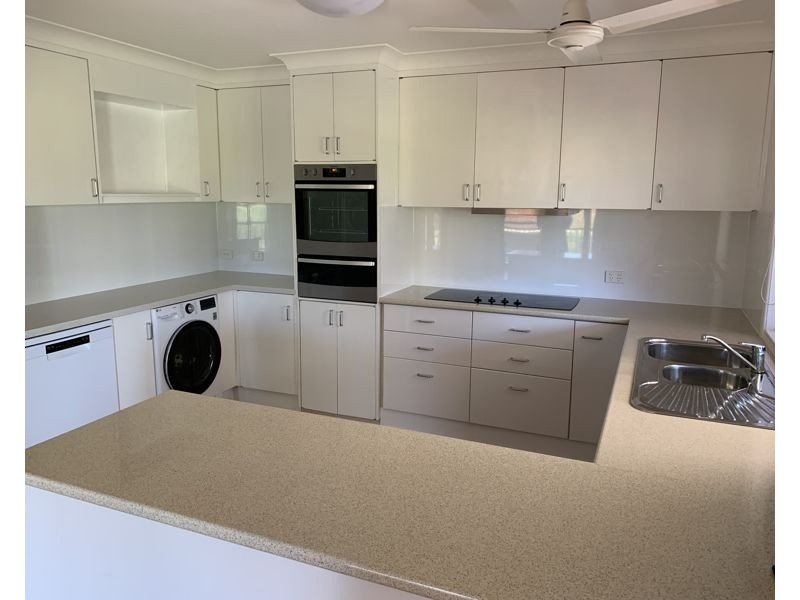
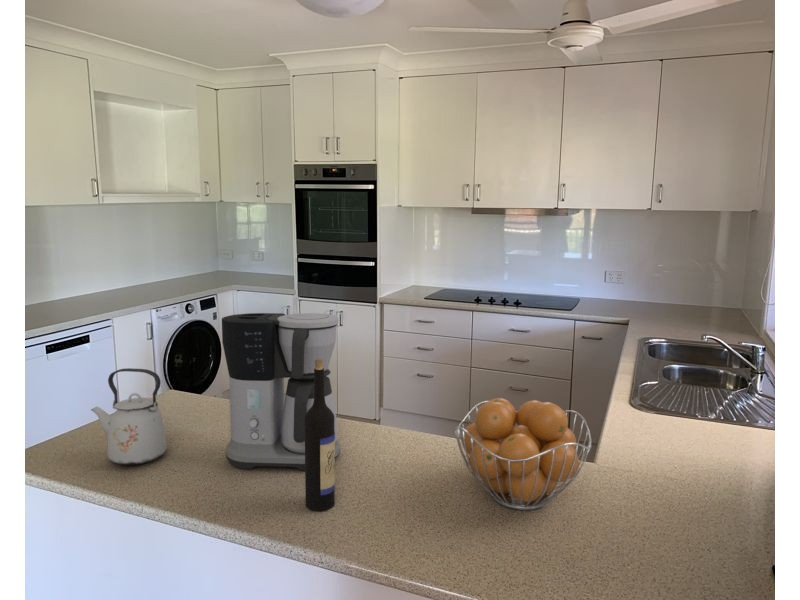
+ coffee maker (280, 389)
+ kettle (126, 413)
+ fruit basket (521, 449)
+ wine bottle (319, 433)
